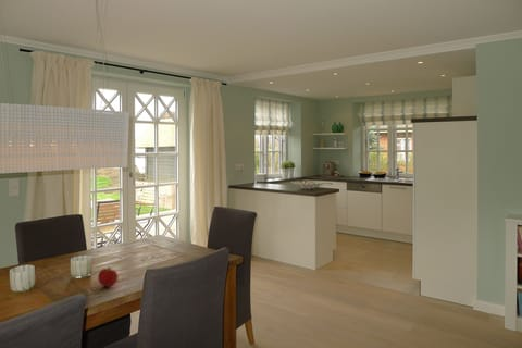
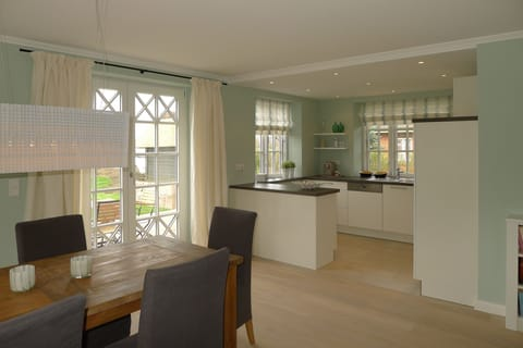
- fruit (108, 276)
